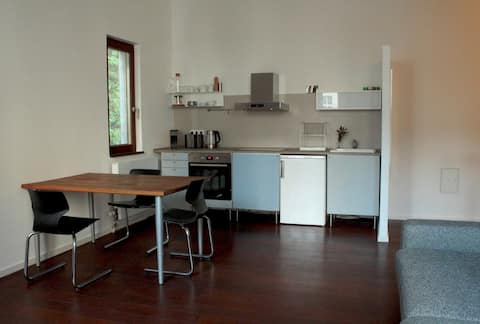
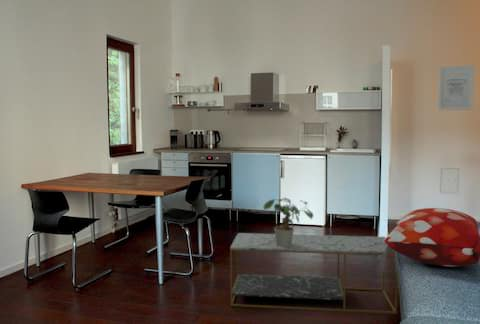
+ decorative pillow (433, 235)
+ coffee table (310, 276)
+ wall art (455, 88)
+ potted plant (290, 220)
